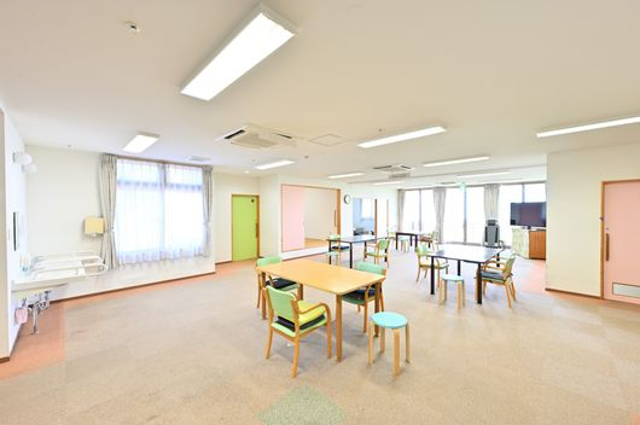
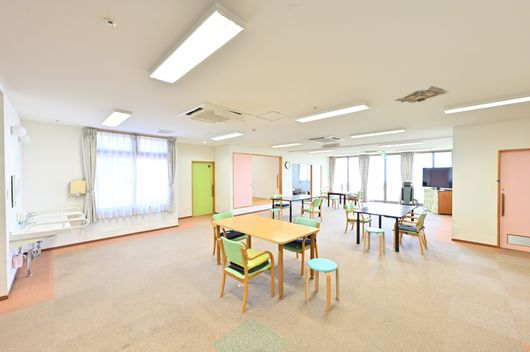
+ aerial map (420, 96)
